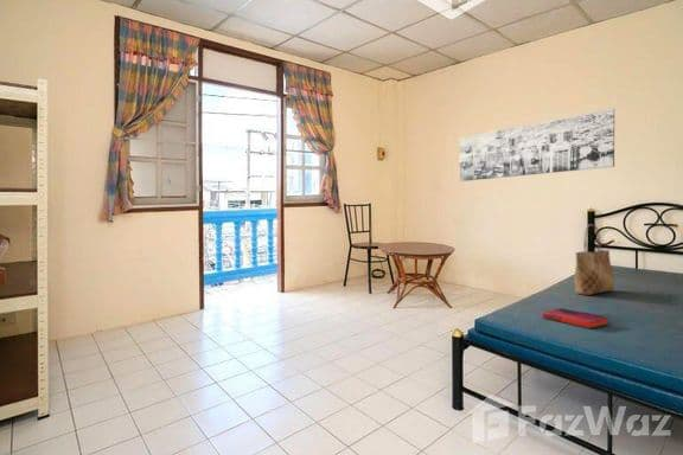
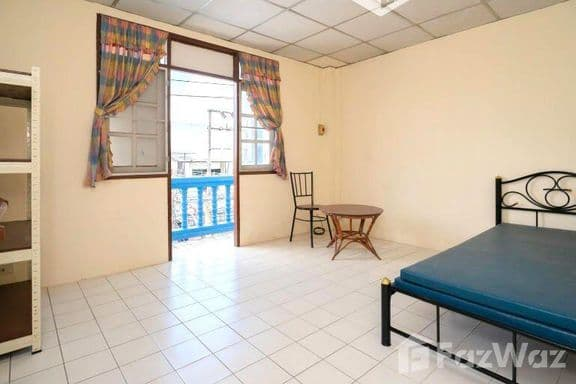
- hardback book (574, 318)
- tote bag (594, 257)
- wall art (525, 150)
